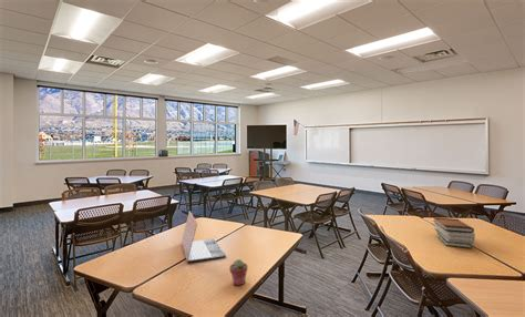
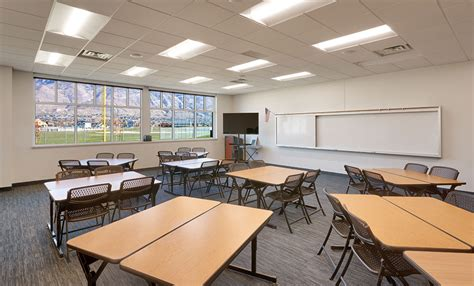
- book stack (452, 232)
- laptop (195, 229)
- potted succulent (238, 270)
